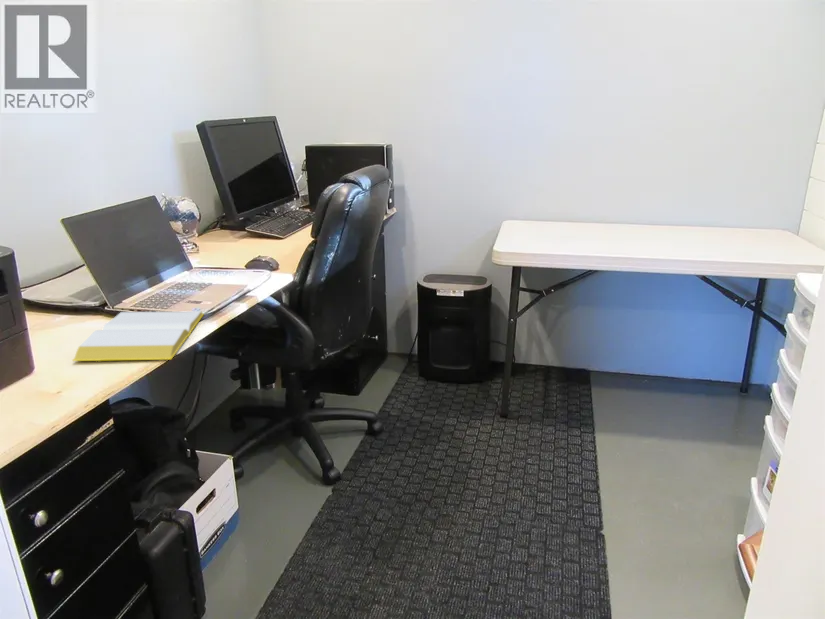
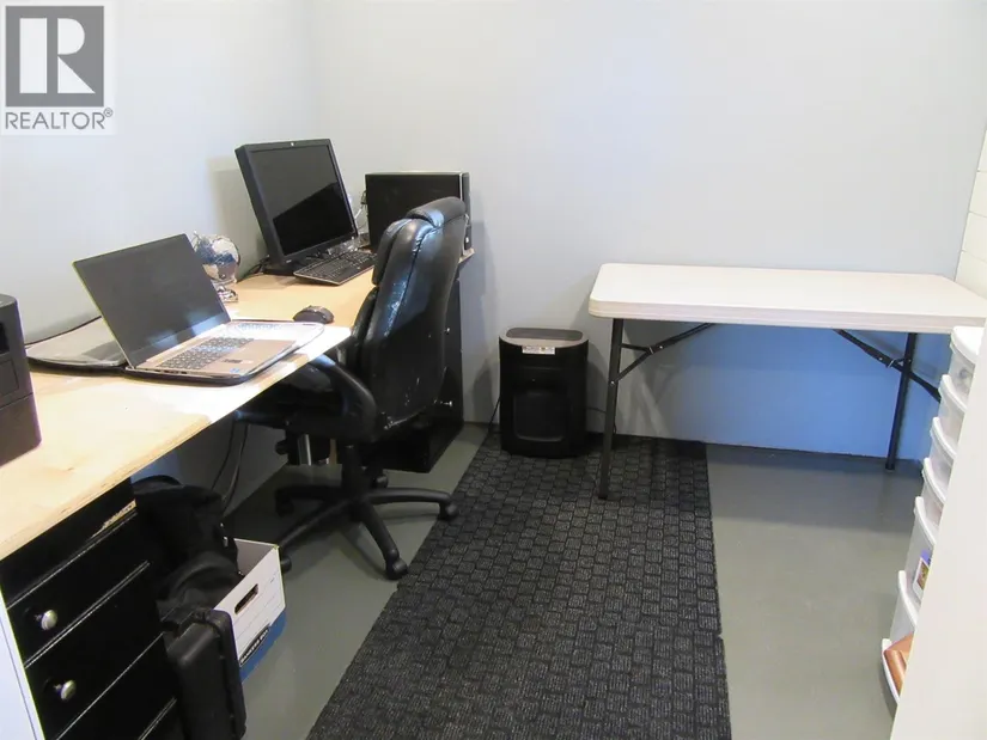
- notepad (144, 331)
